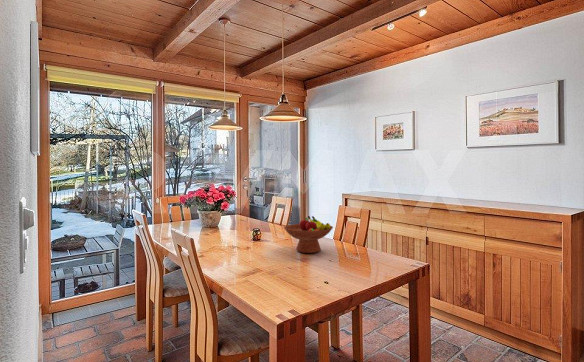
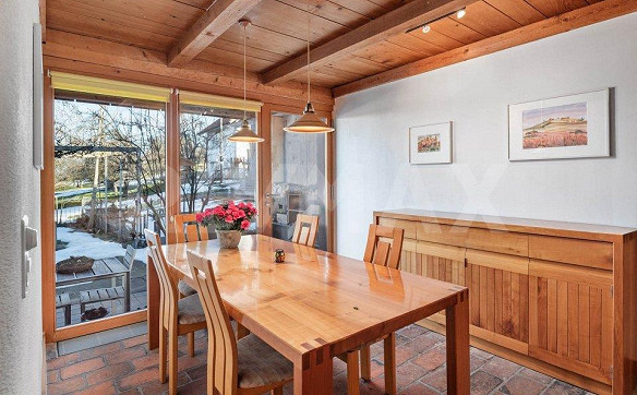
- fruit bowl (308, 234)
